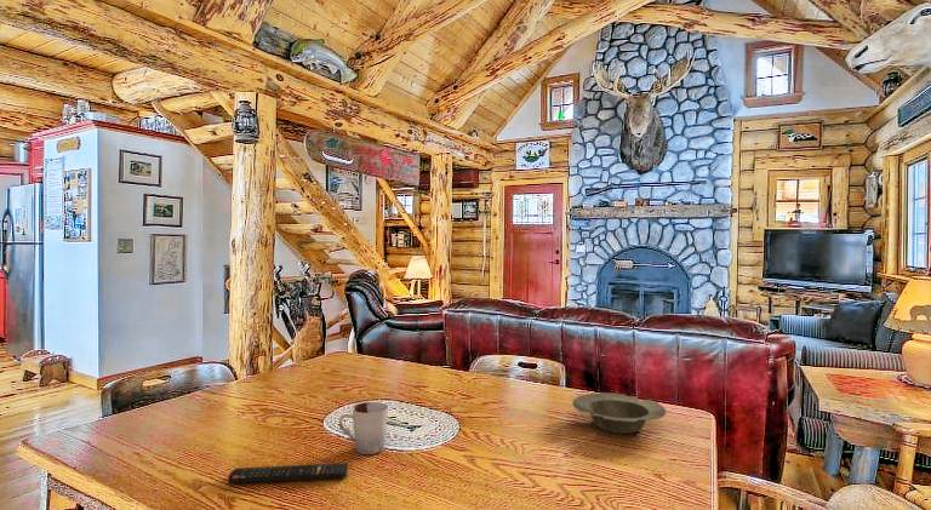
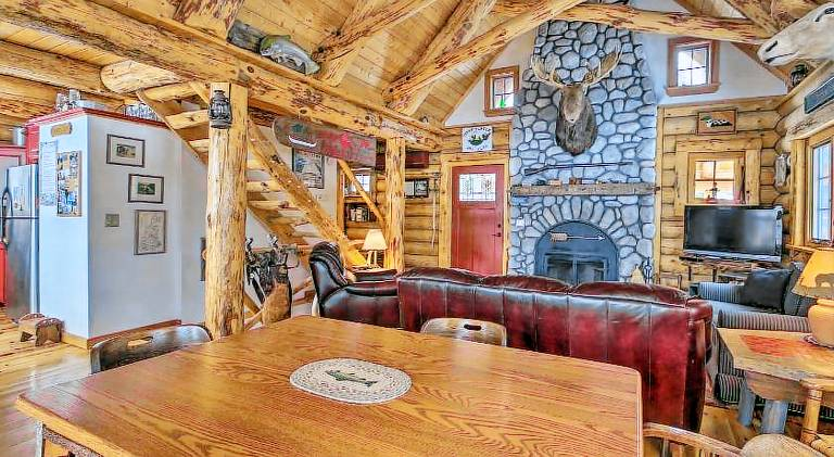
- bowl (617, 416)
- cup (362, 428)
- remote control (289, 474)
